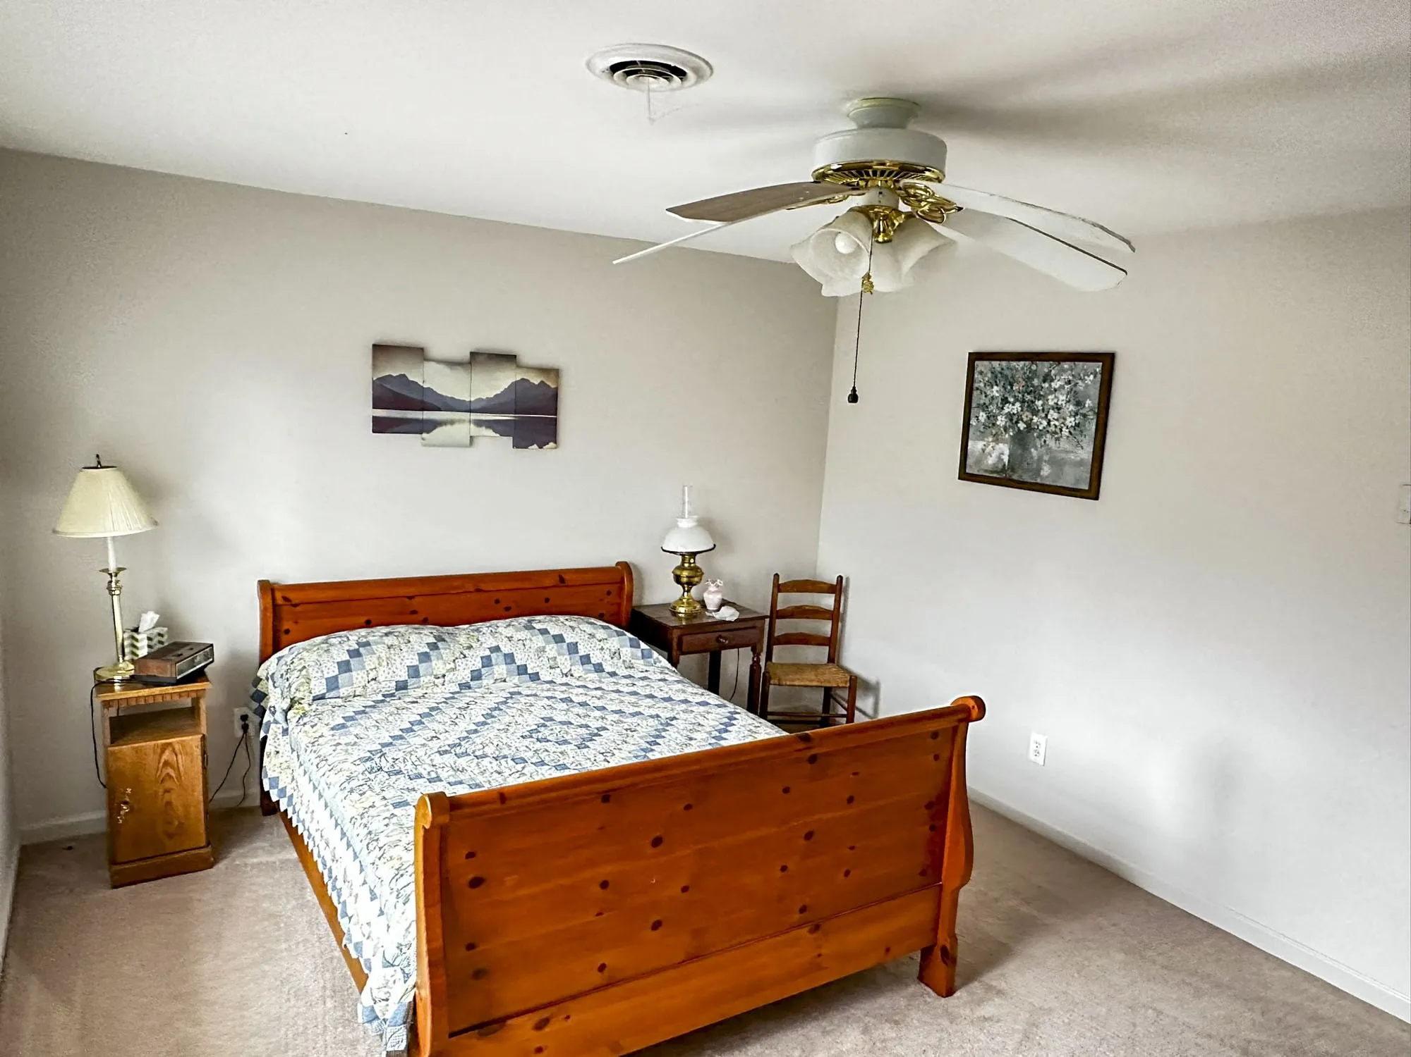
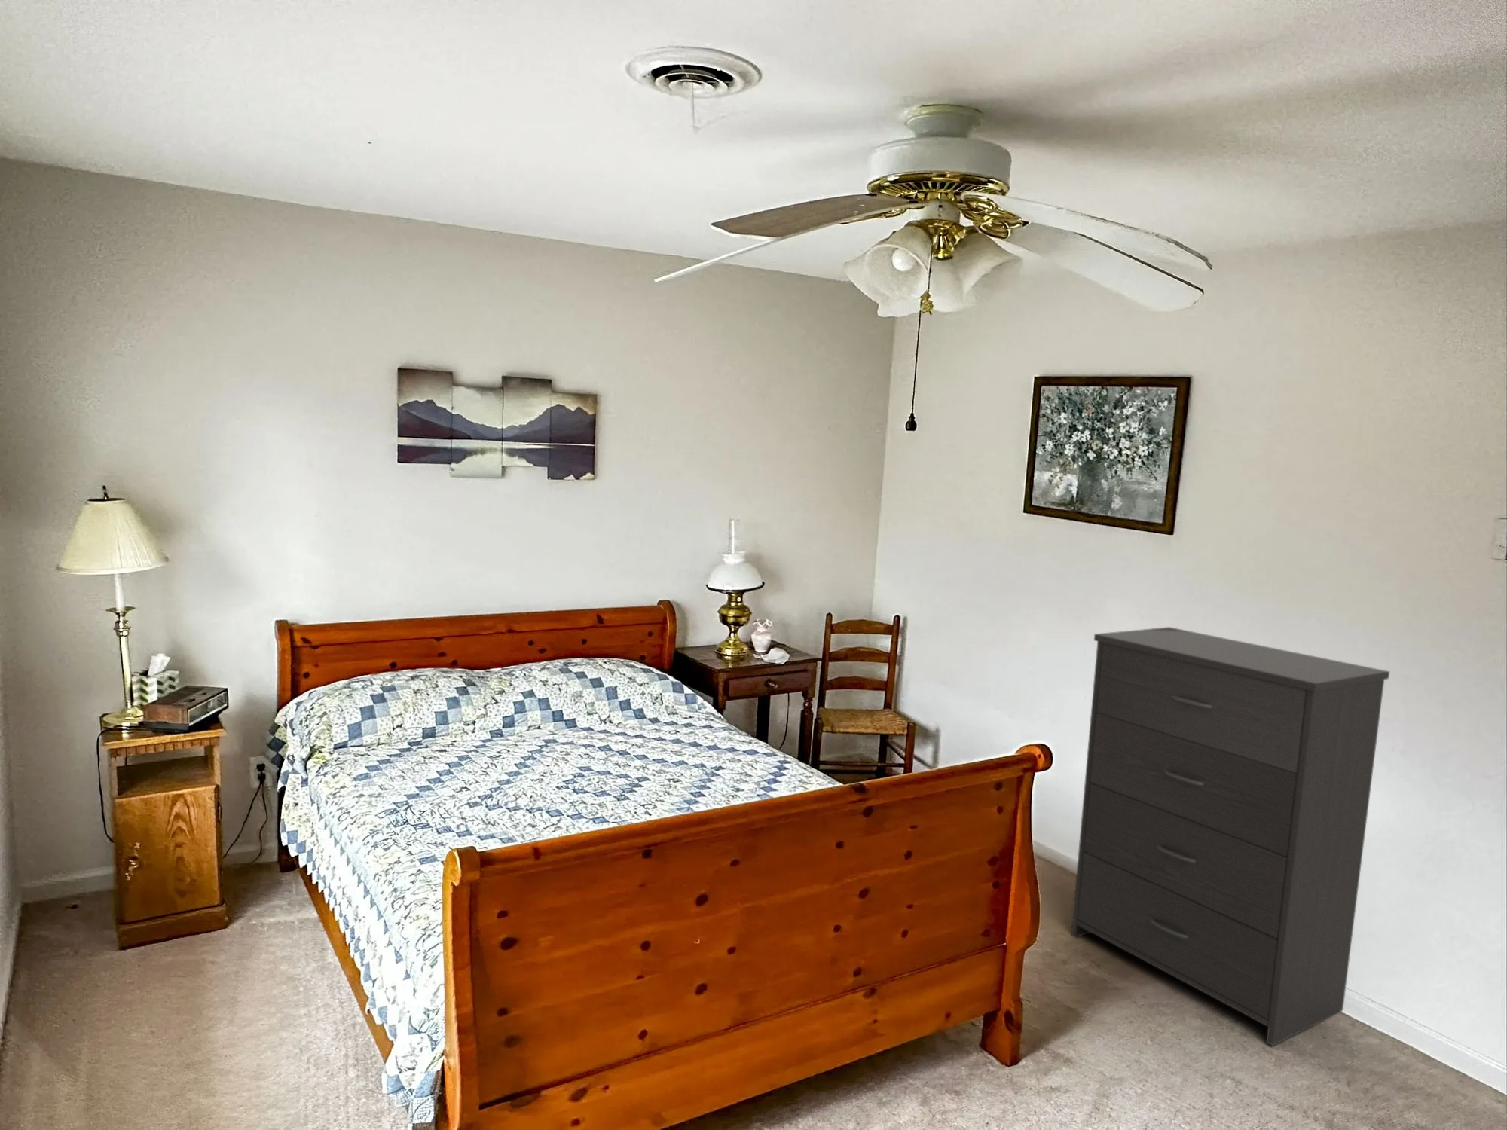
+ dresser (1214, 814)
